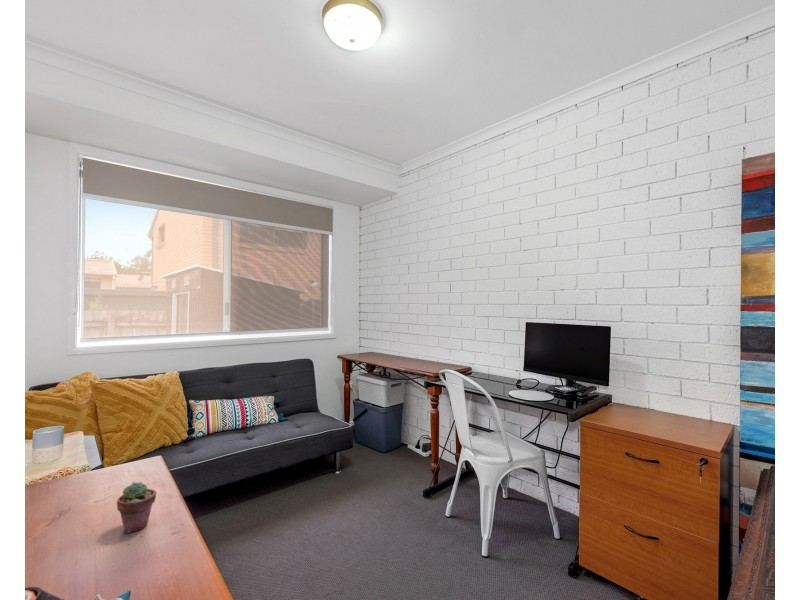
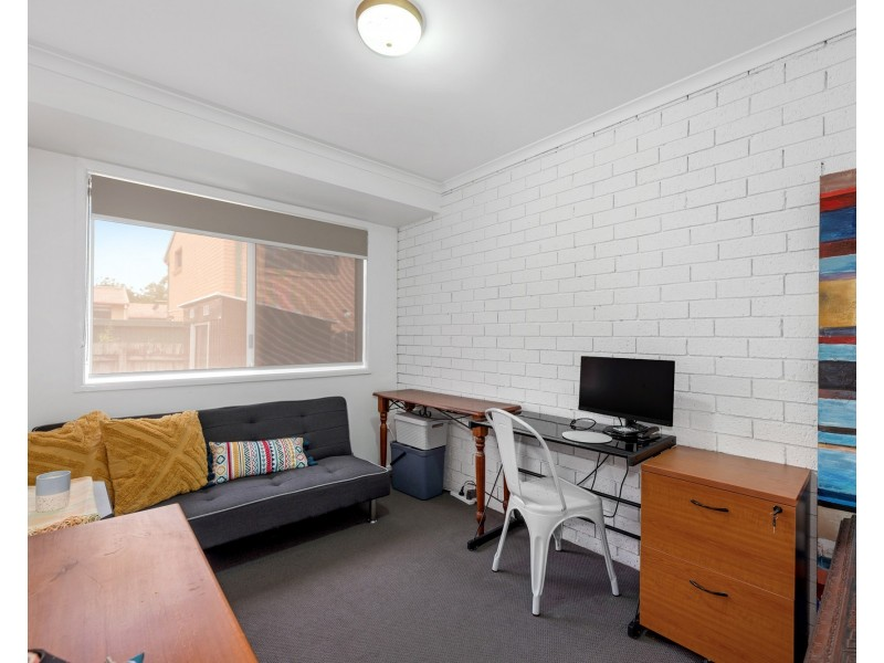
- potted succulent (136, 504)
